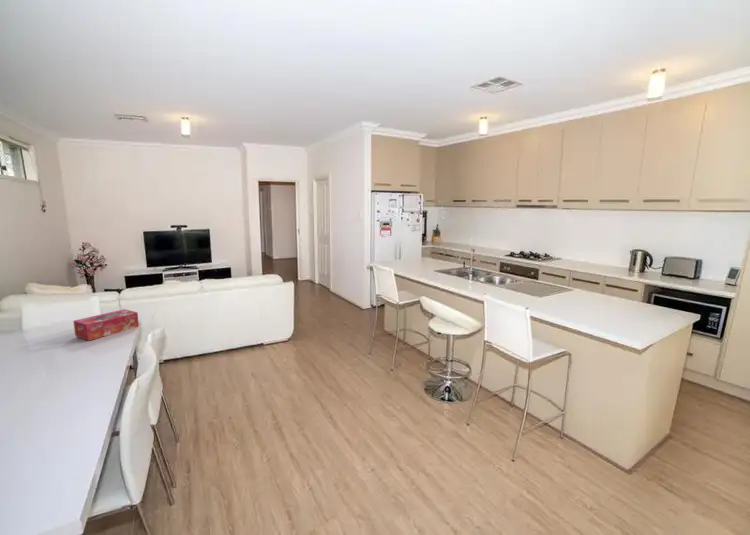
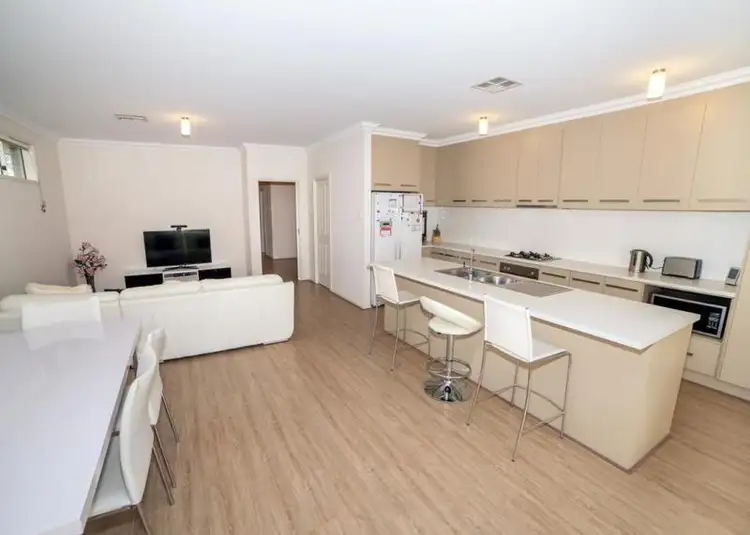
- tissue box (107, 323)
